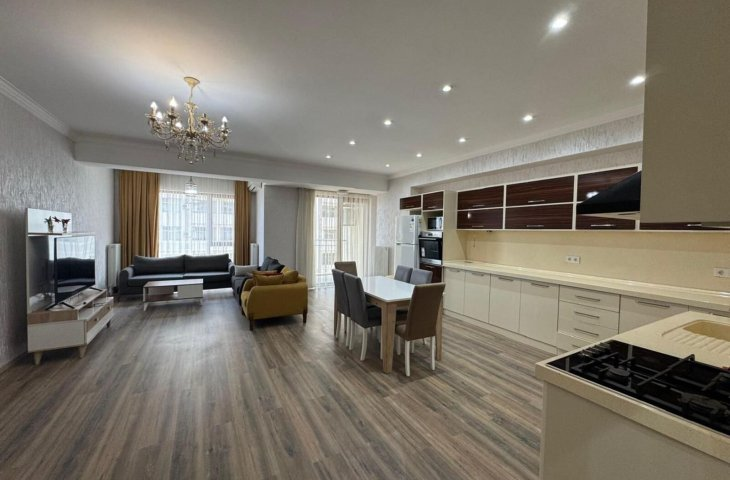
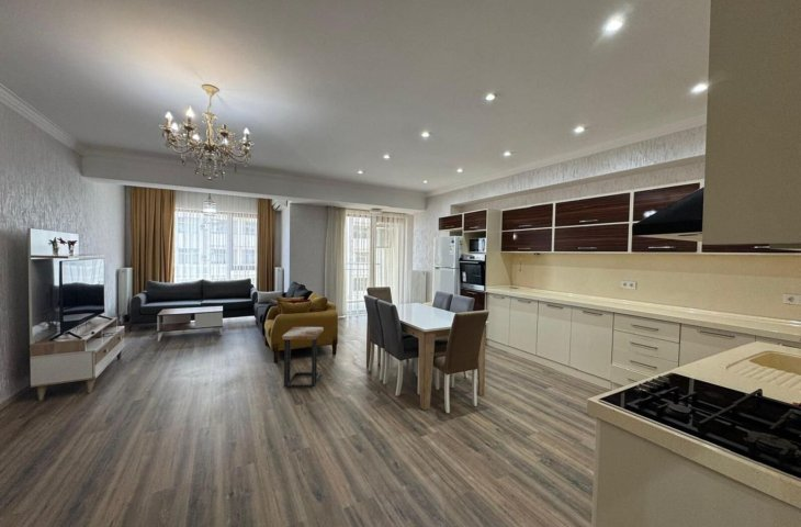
+ side table (312, 356)
